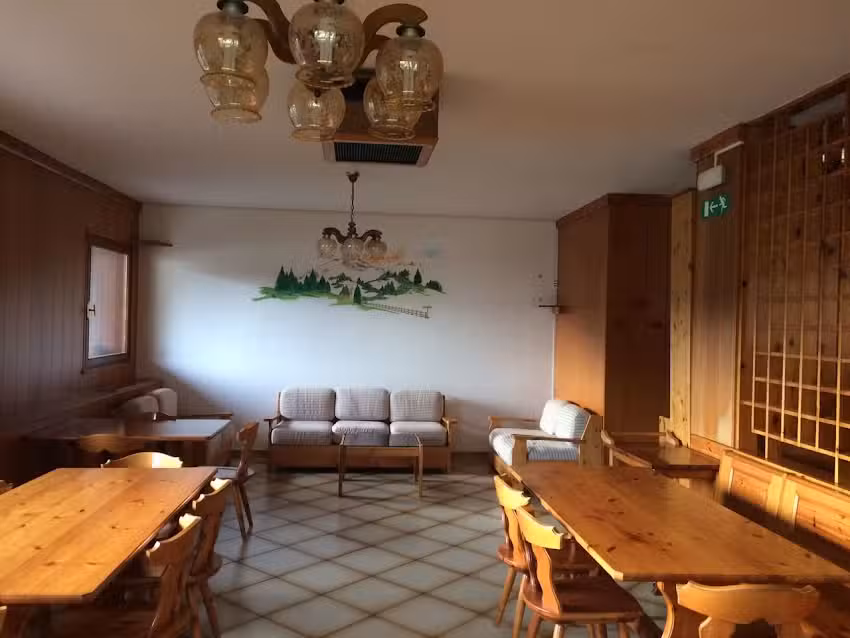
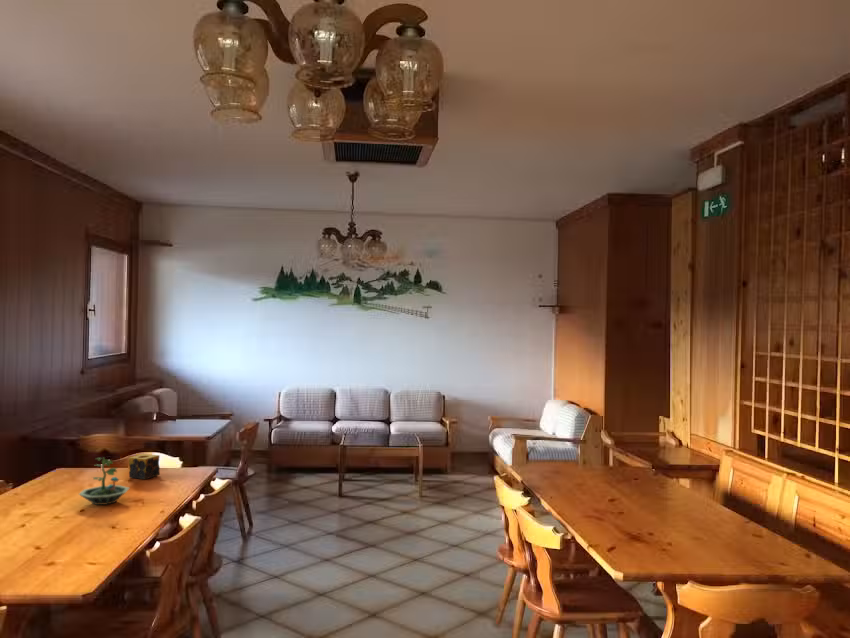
+ terrarium (103, 466)
+ candle (144, 466)
